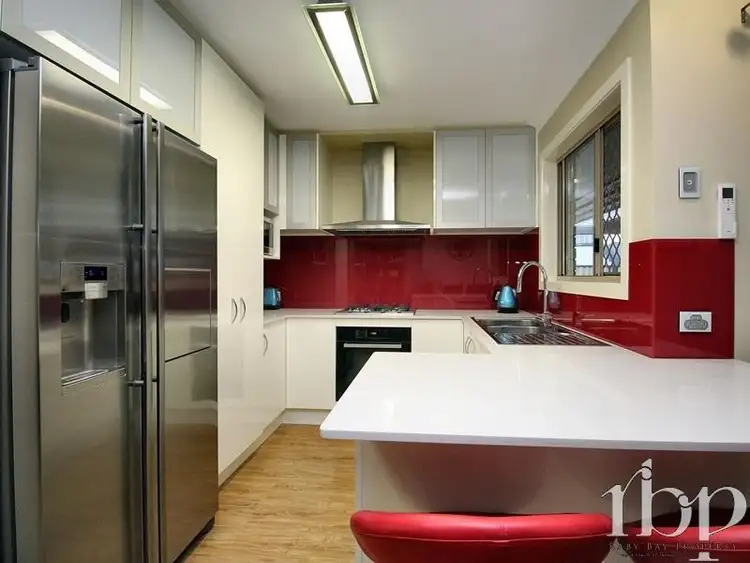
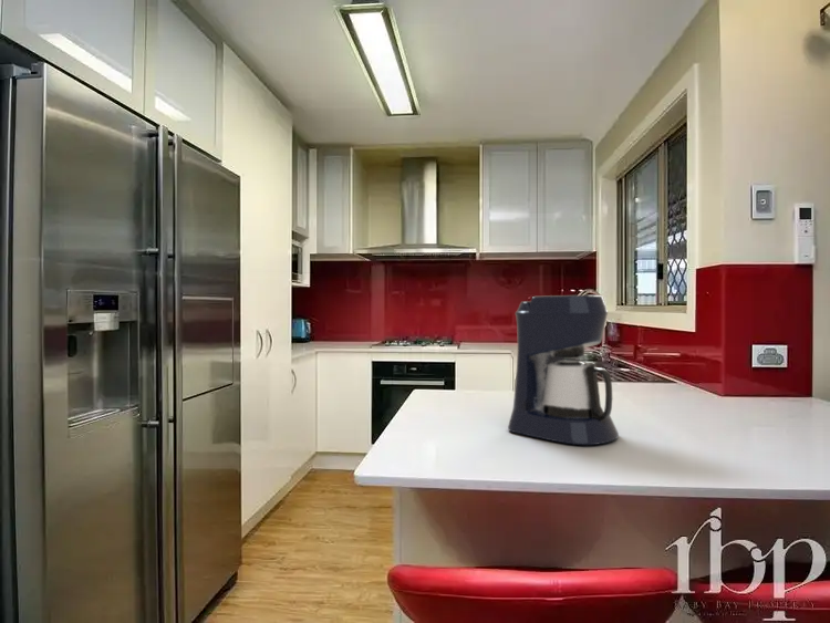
+ coffee maker (562, 363)
